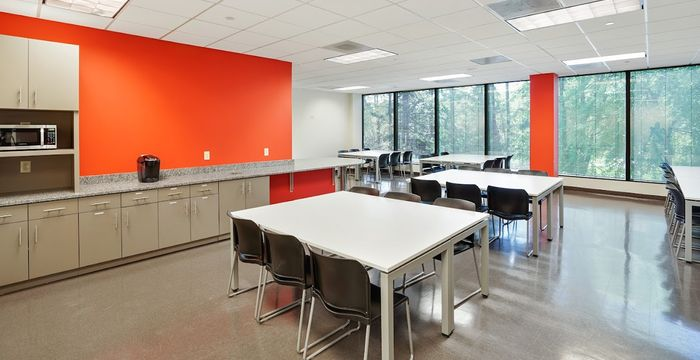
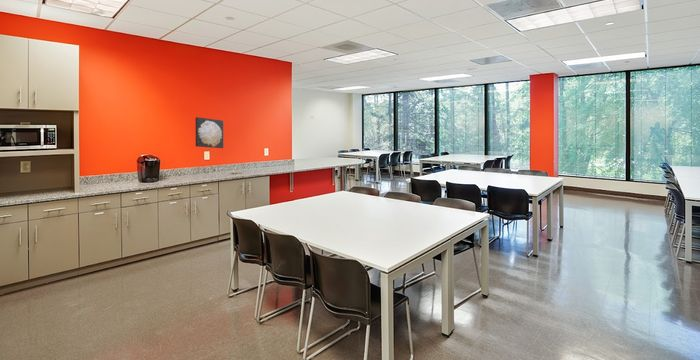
+ wall art (209, 133)
